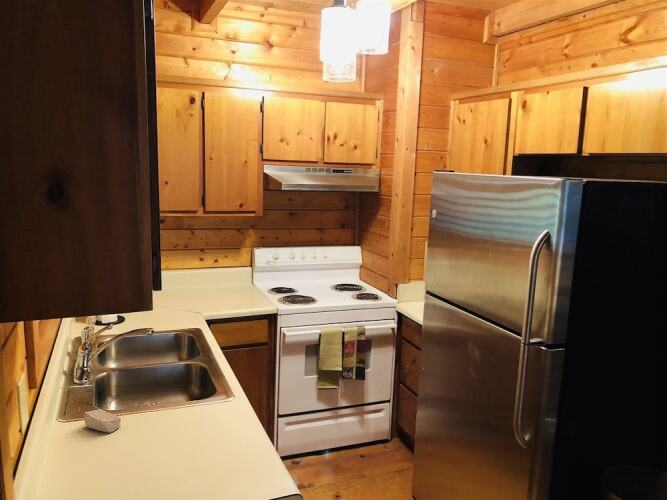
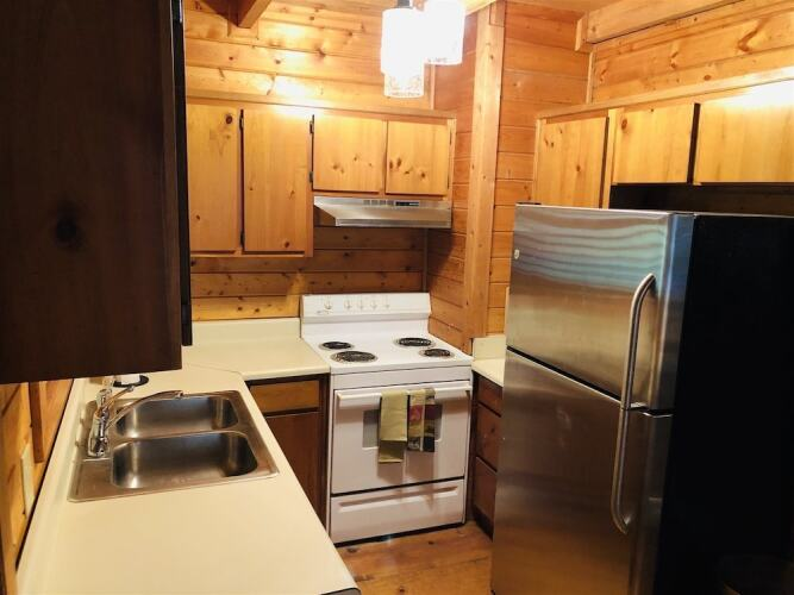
- soap bar (102, 419)
